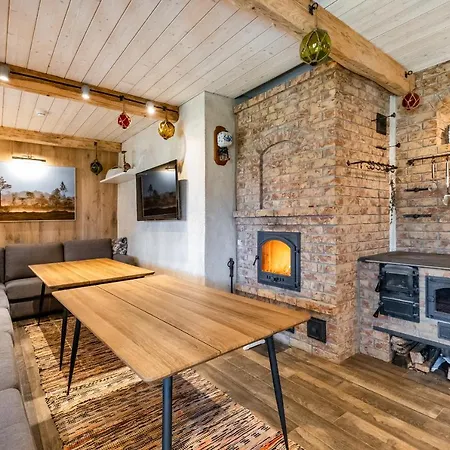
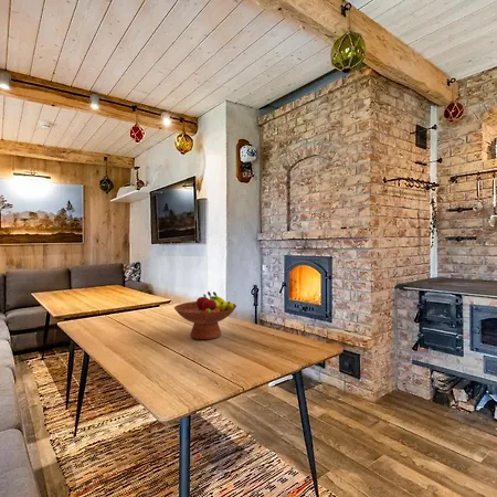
+ fruit bowl (205, 315)
